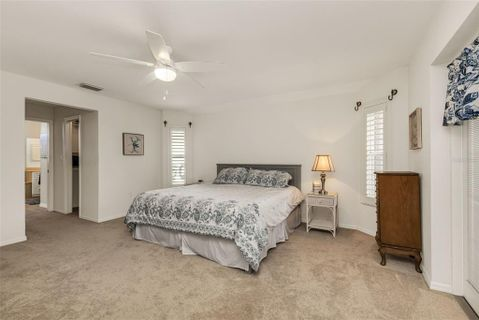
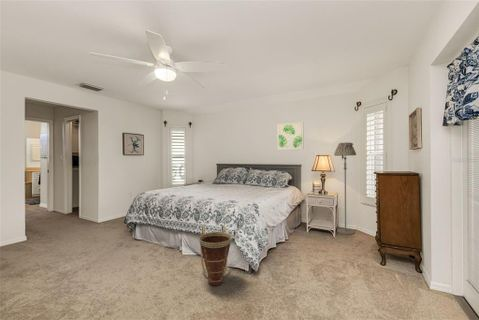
+ wall art (290, 136)
+ floor lamp (345, 187)
+ basket (214, 252)
